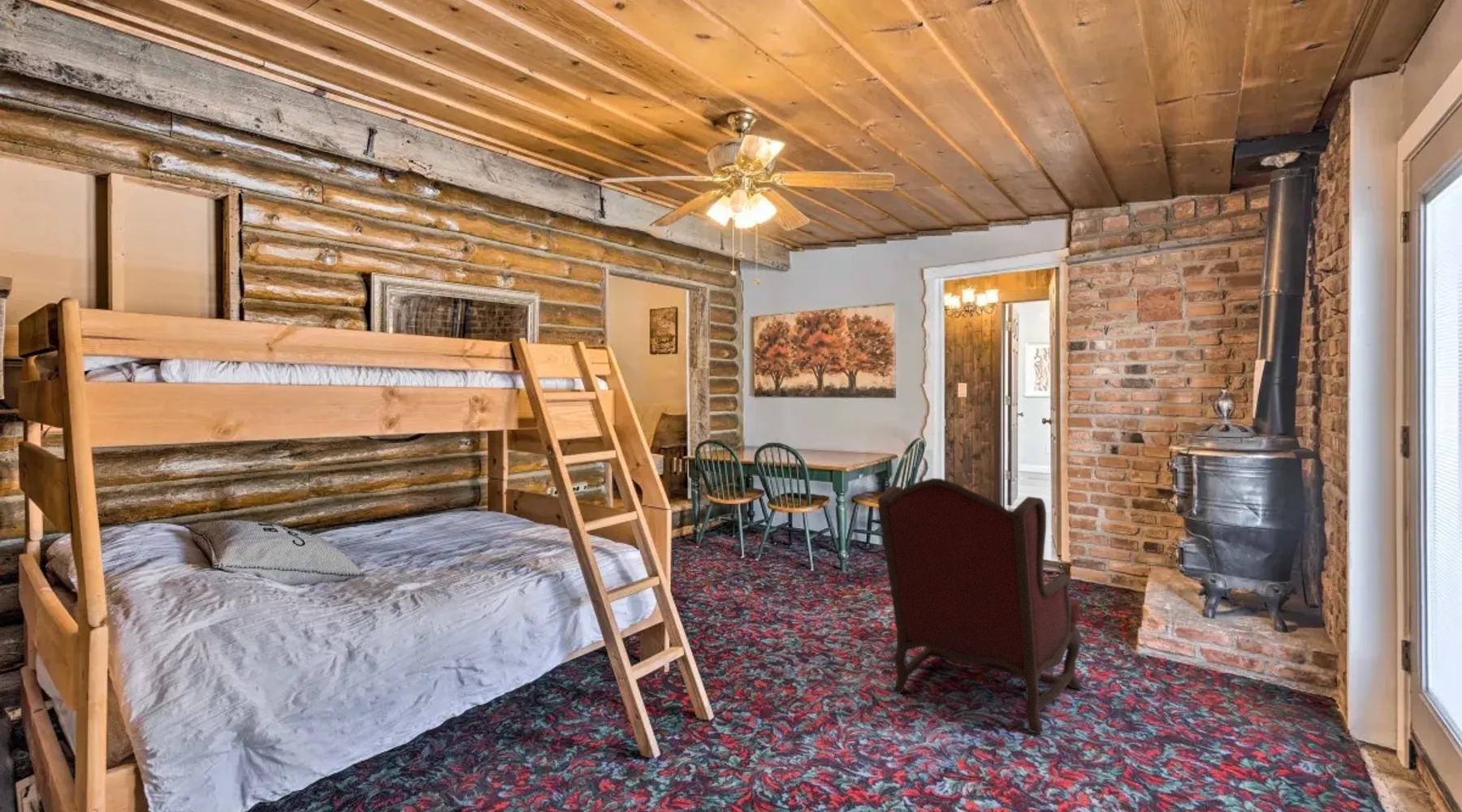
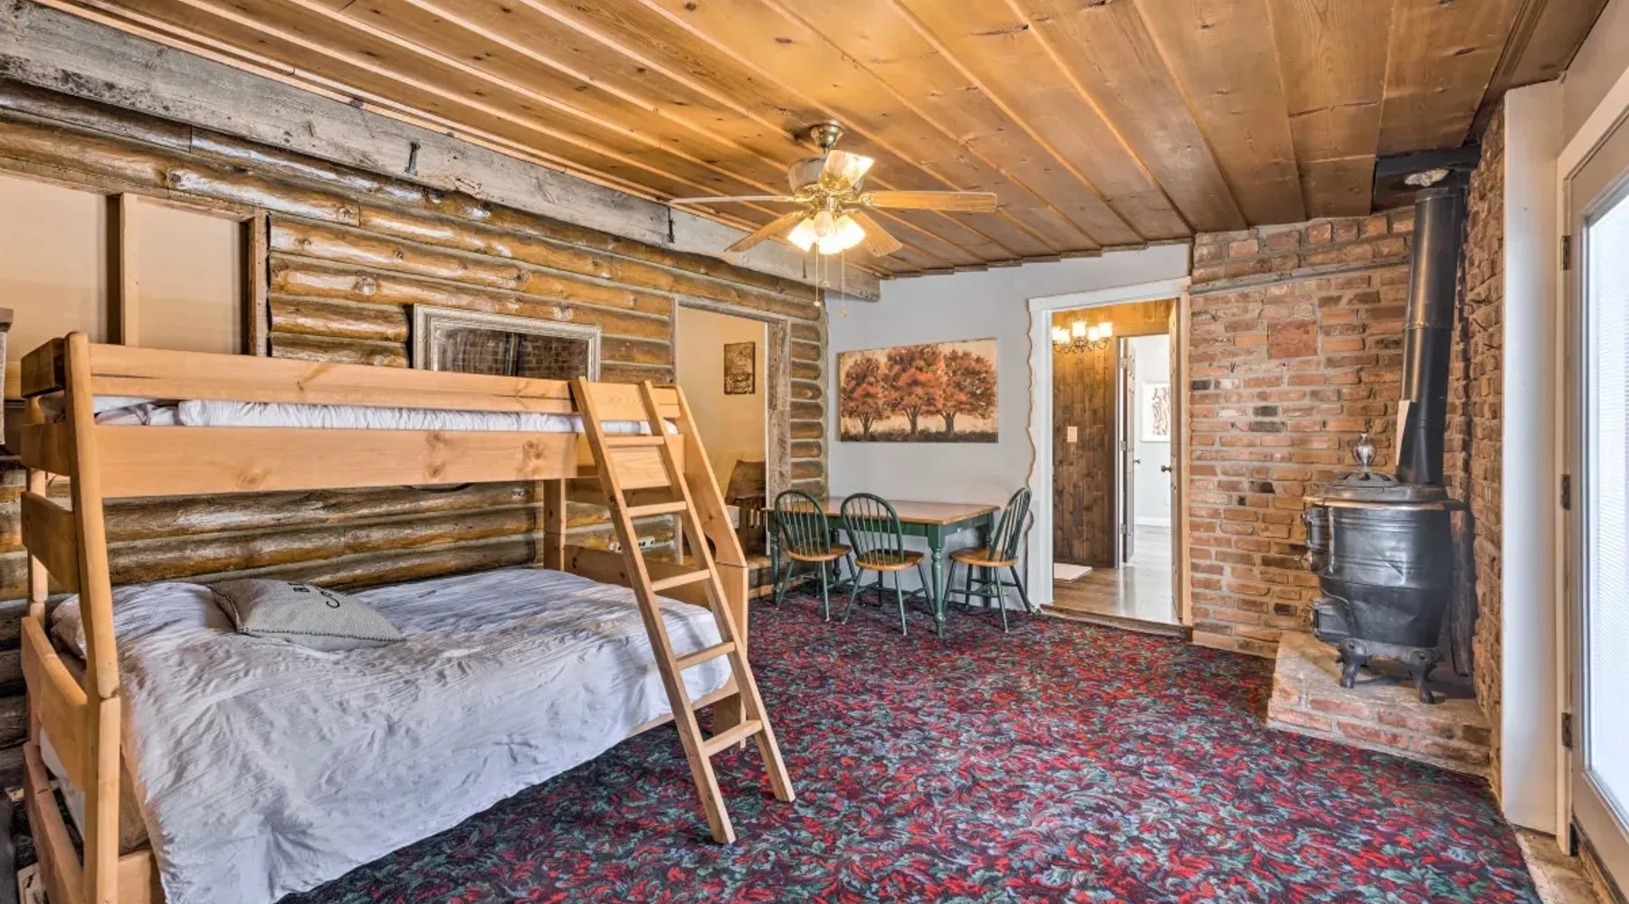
- armchair (975, 582)
